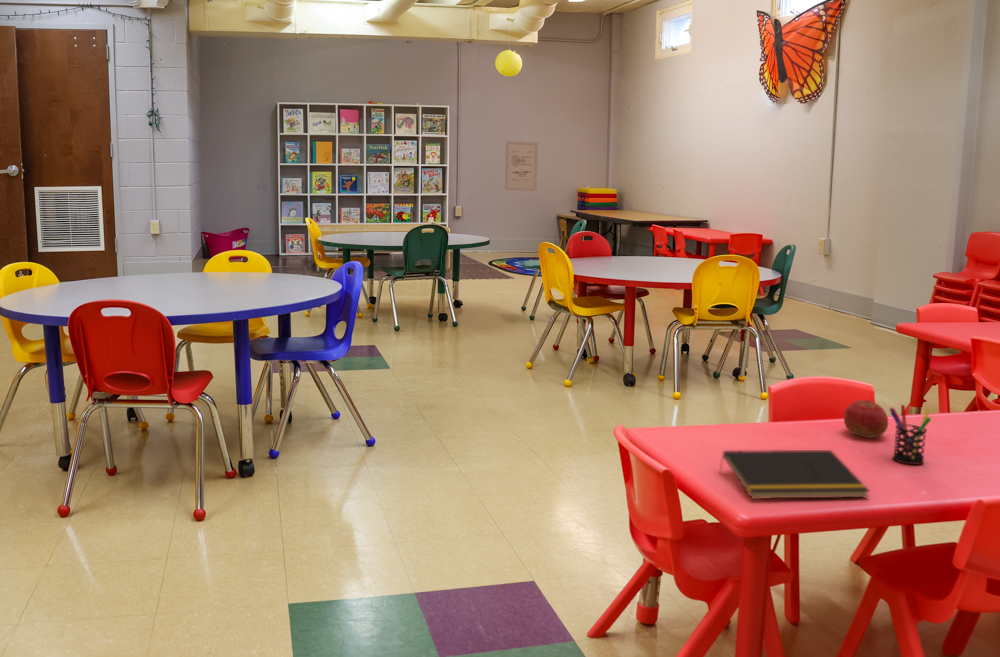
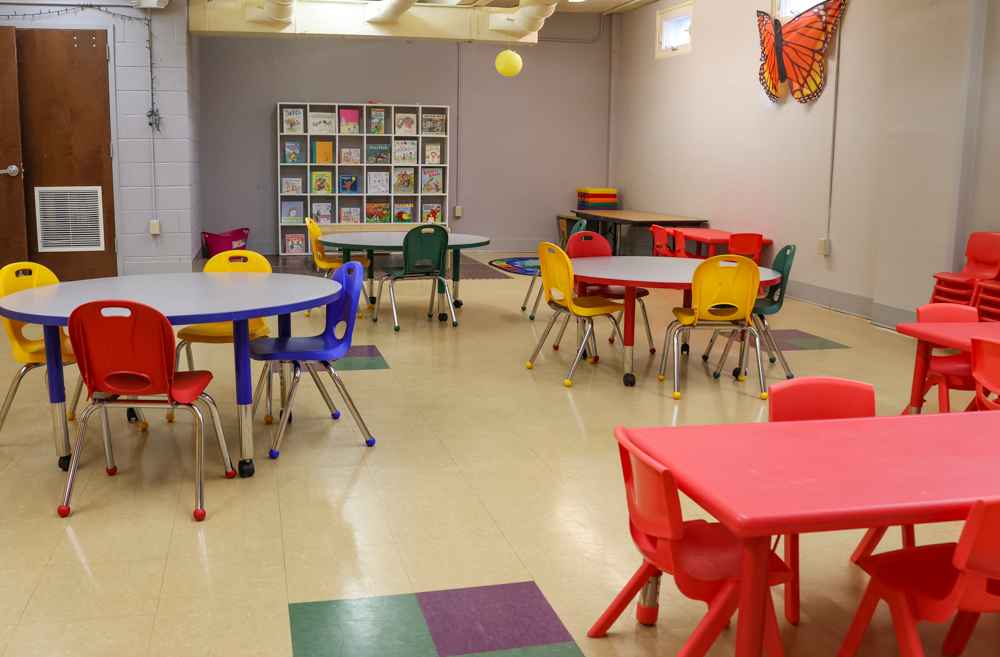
- apple (865, 418)
- notepad (793, 473)
- wall art (521, 166)
- pen holder (912, 433)
